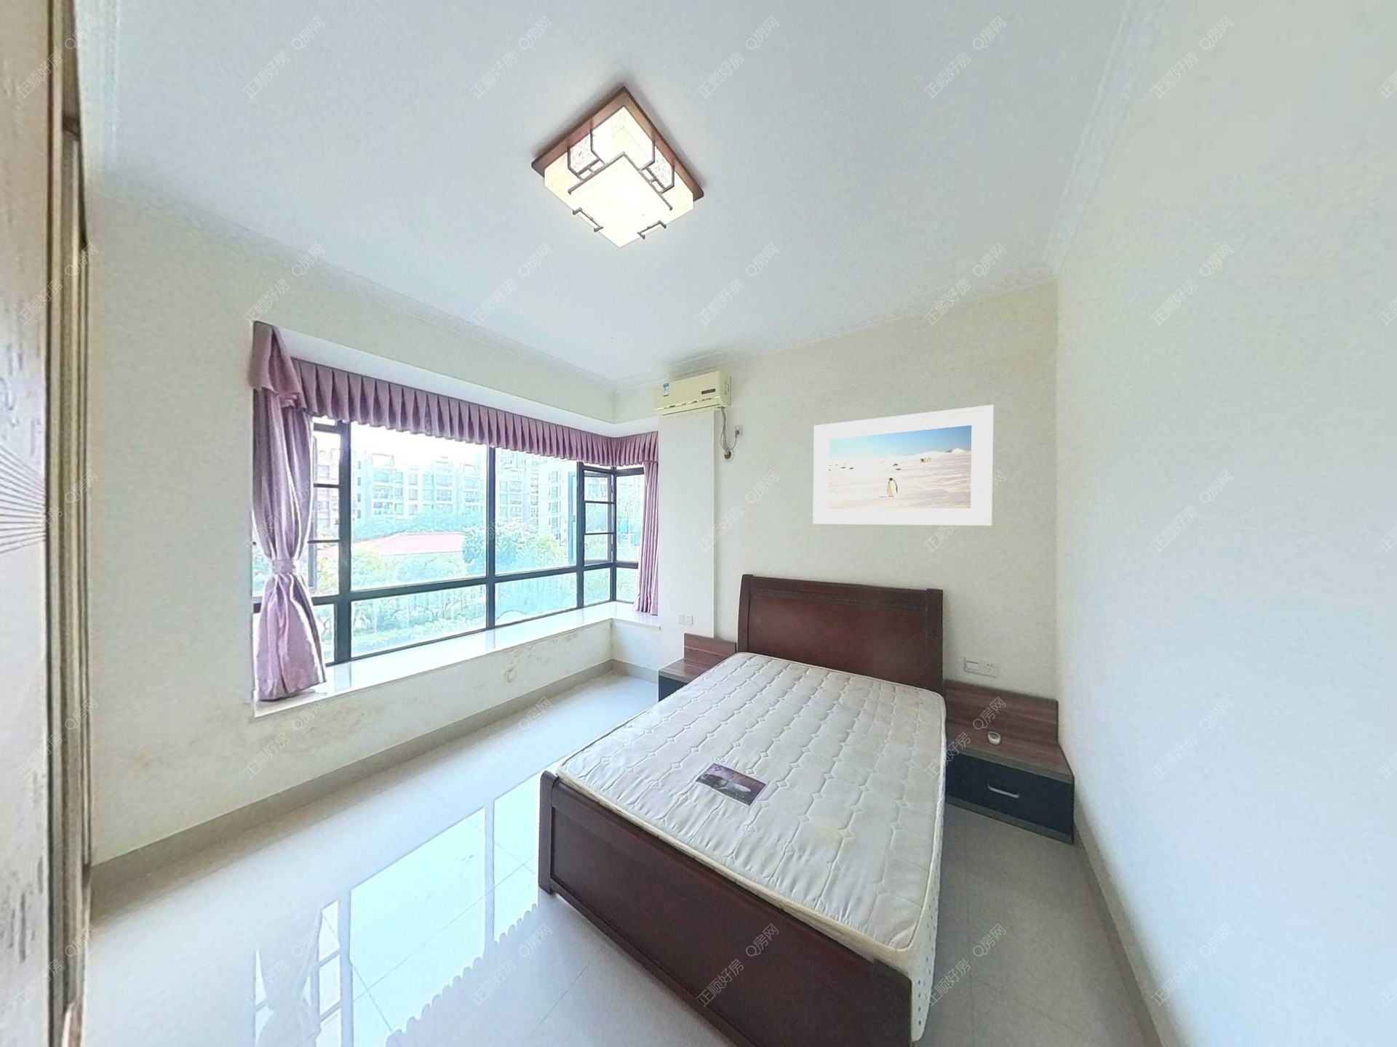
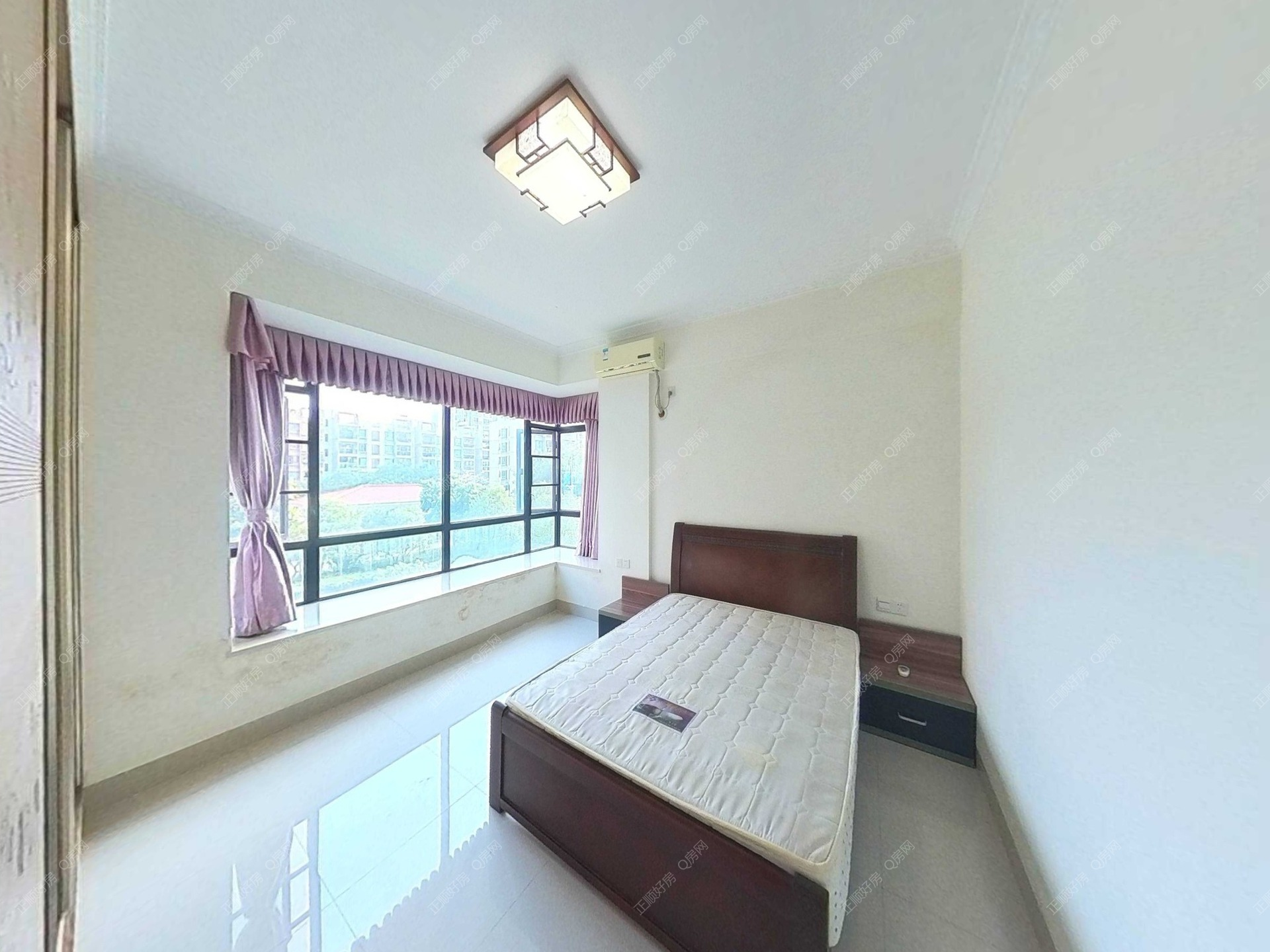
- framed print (893, 471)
